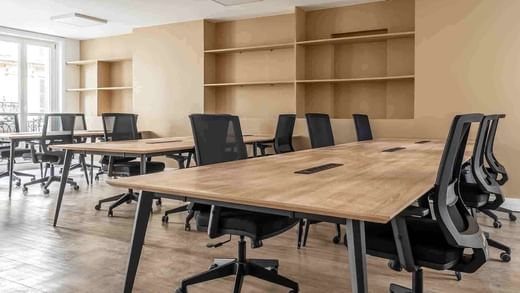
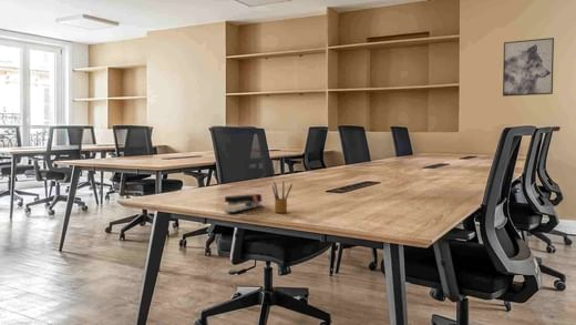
+ wall art (527, 68)
+ pencil box (282, 196)
+ stapler (244, 201)
